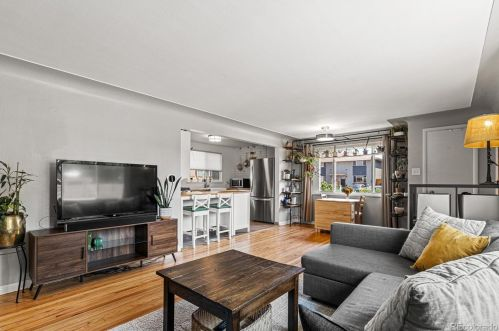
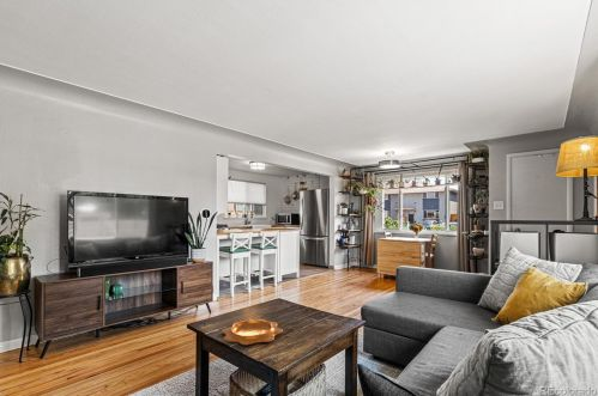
+ decorative bowl (252, 330)
